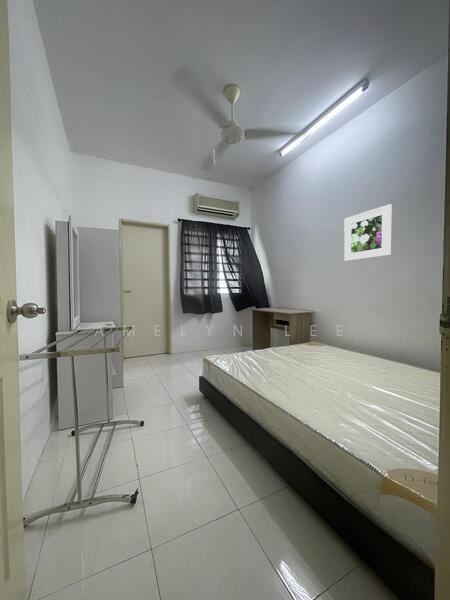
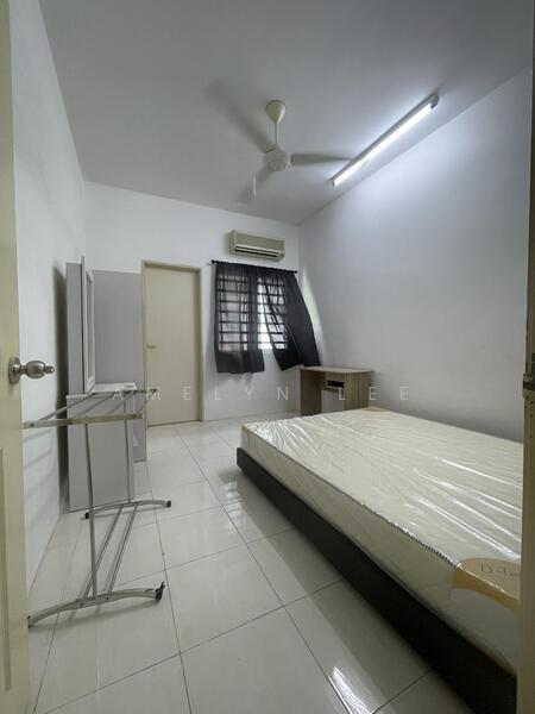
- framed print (365, 235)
